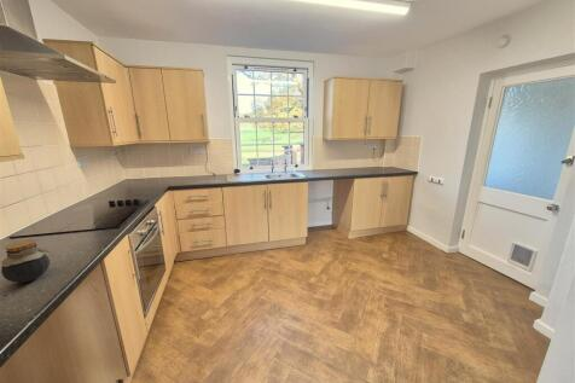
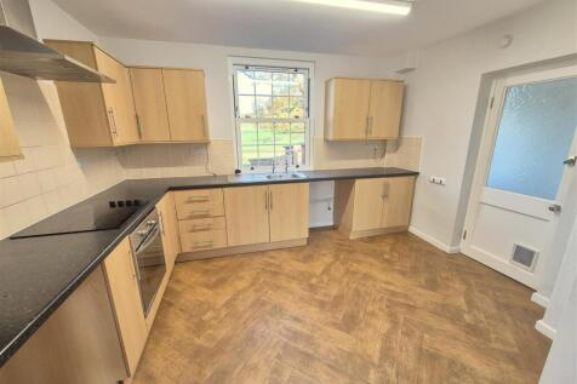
- jar (28, 260)
